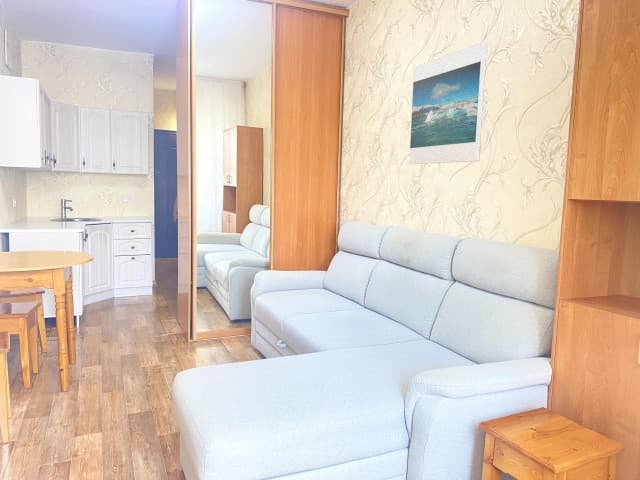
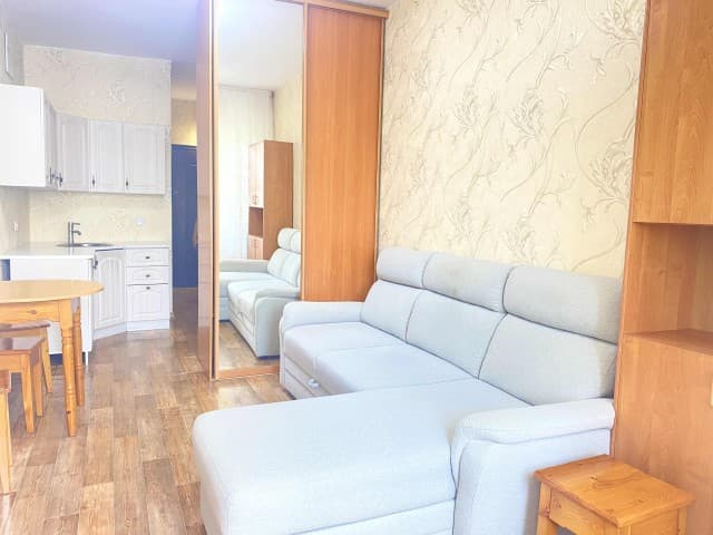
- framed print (443, 110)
